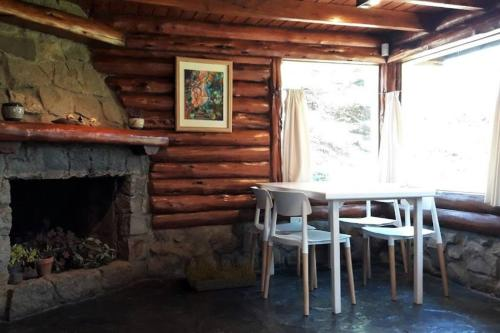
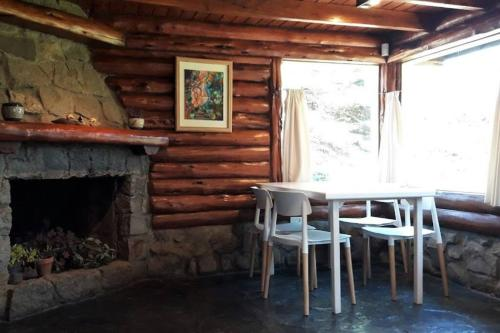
- architectural model (218, 270)
